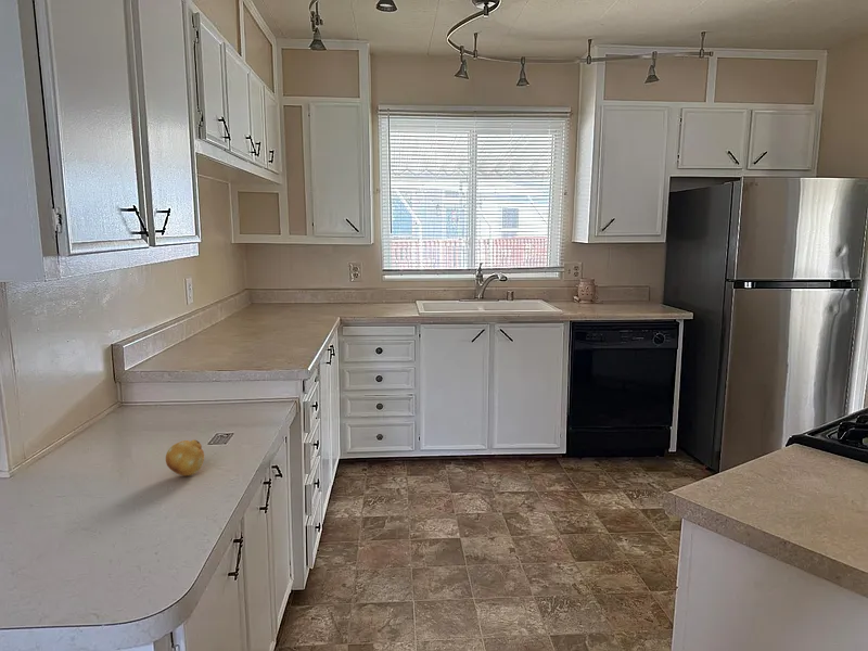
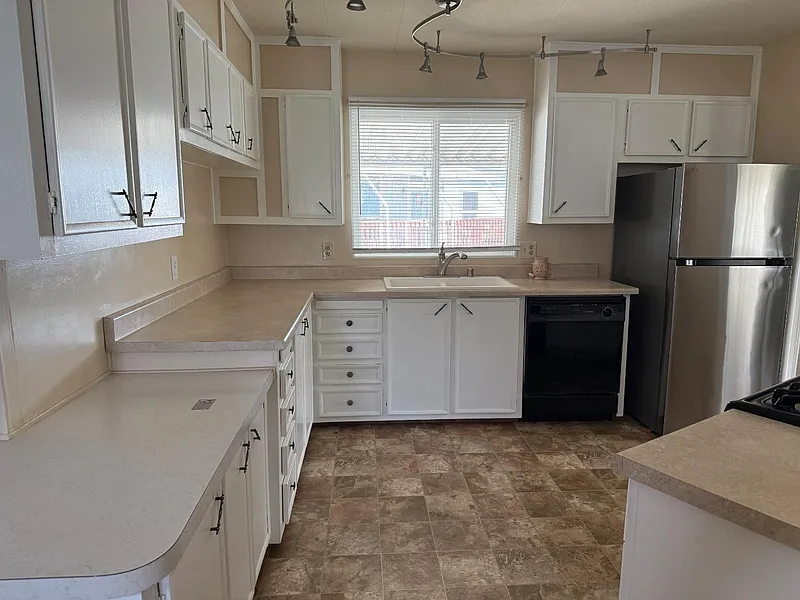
- fruit (184, 458)
